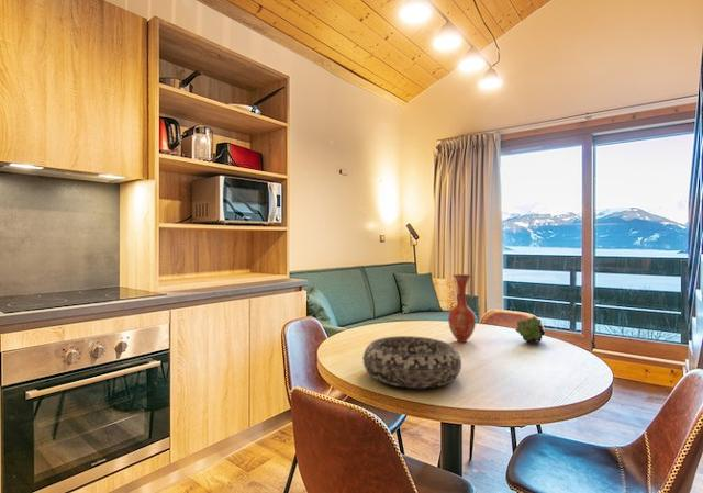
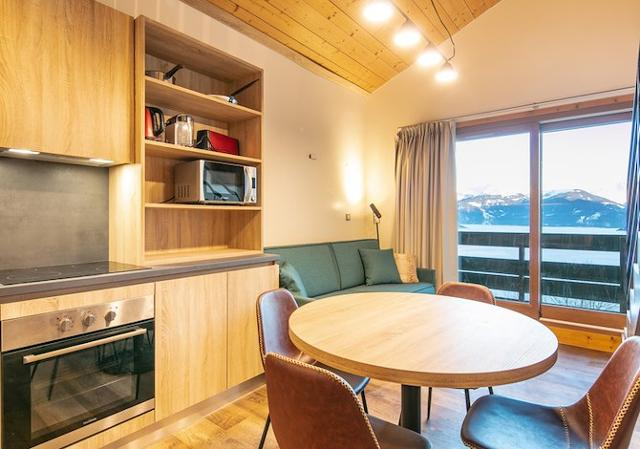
- vase (461, 307)
- decorative bowl (411, 360)
- fruit (529, 329)
